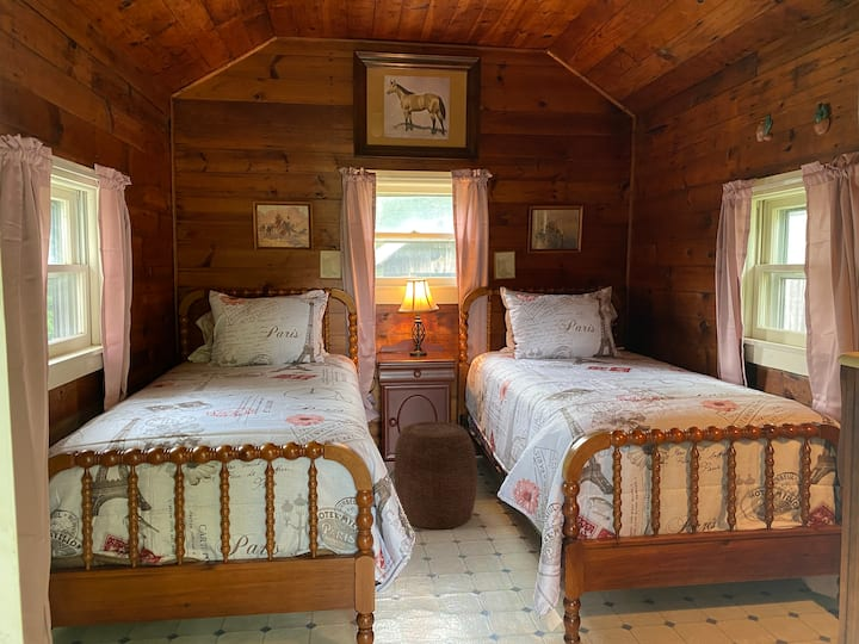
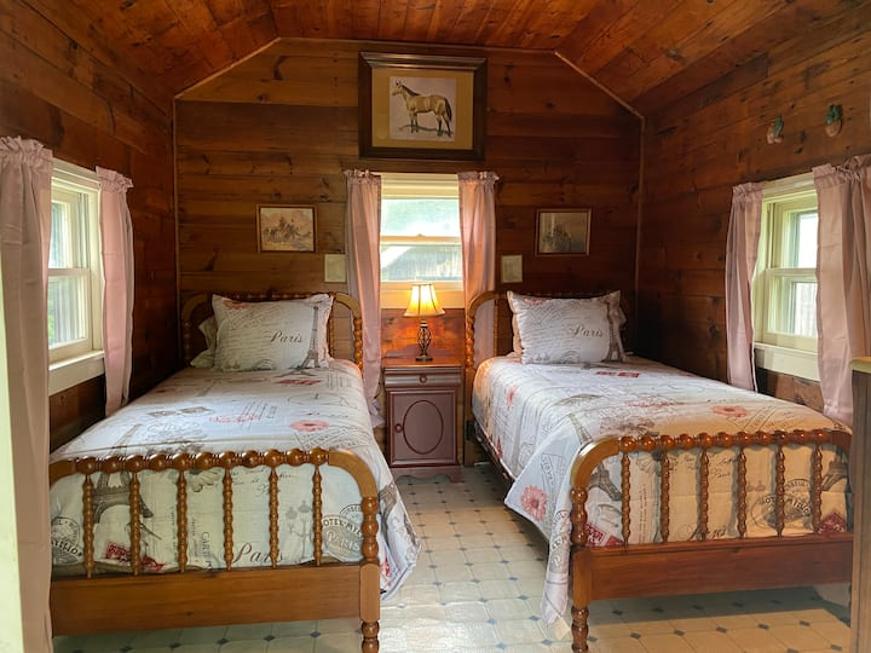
- stool (435, 471)
